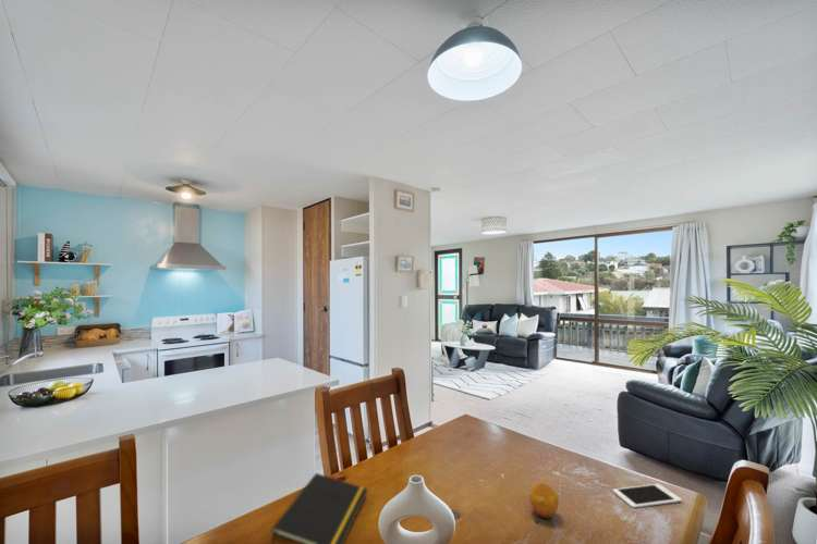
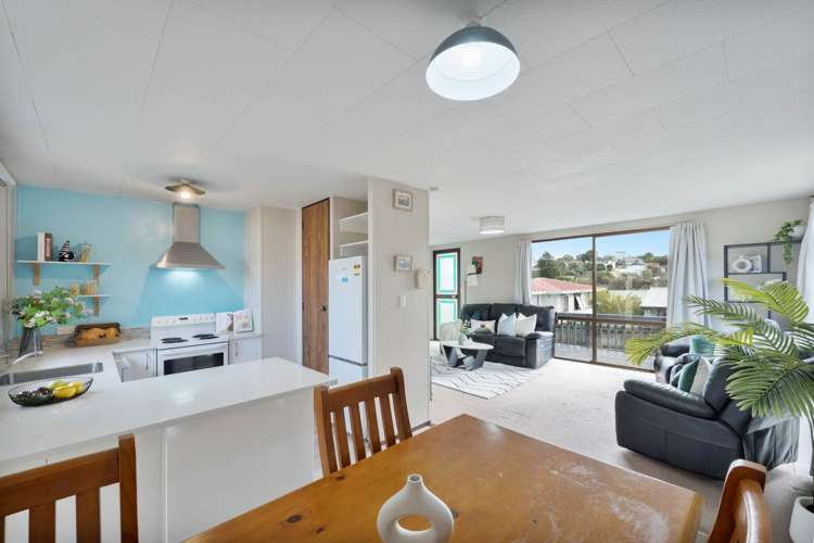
- cell phone (646, 495)
- notepad (325, 508)
- fruit (544, 499)
